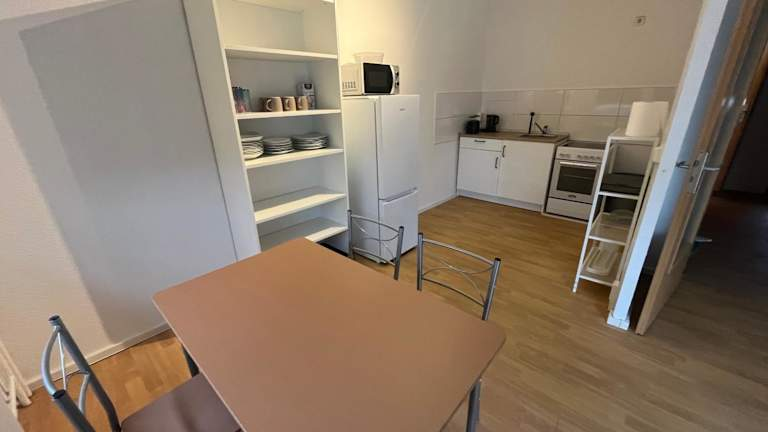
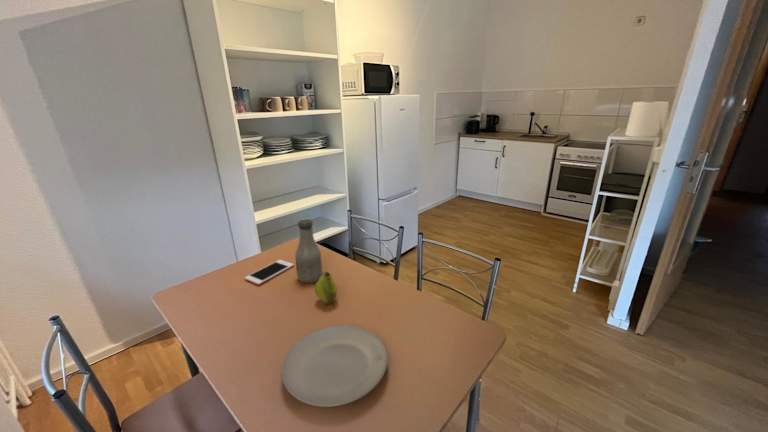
+ cell phone (270, 271)
+ fruit (326, 286)
+ bottle (307, 250)
+ plate (335, 364)
